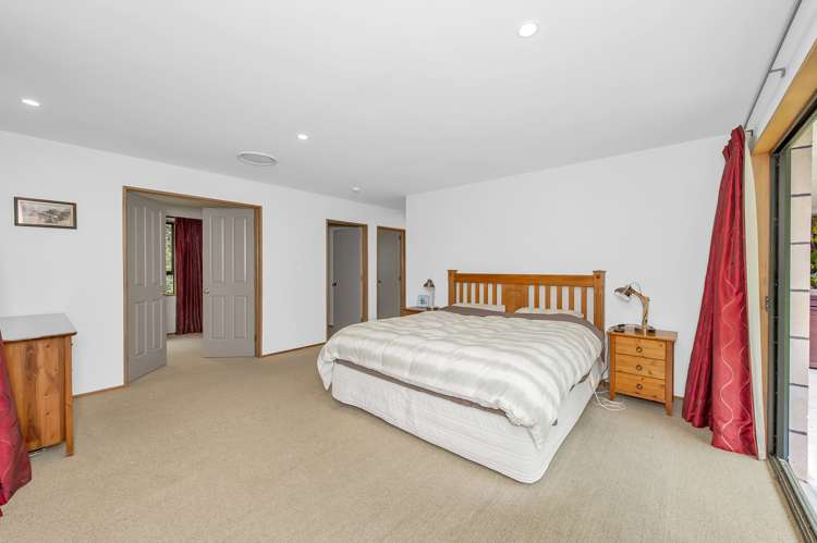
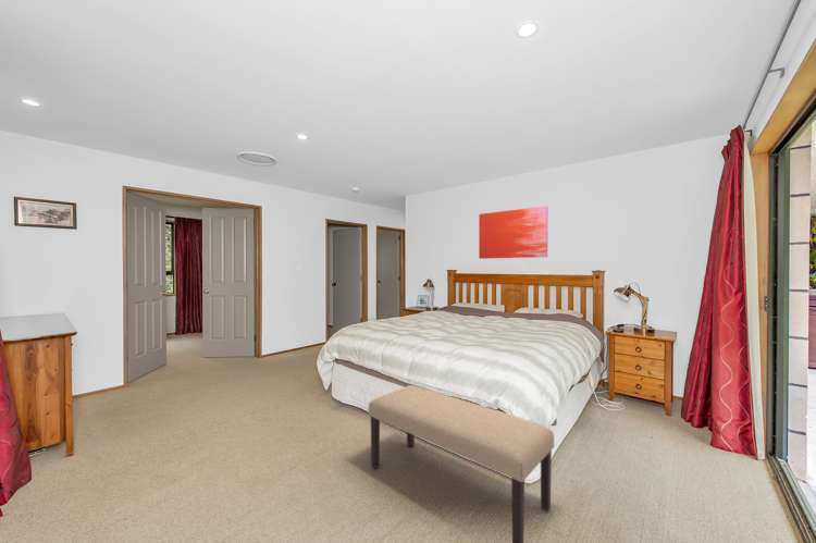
+ bench (452, 446)
+ wall art (510, 234)
